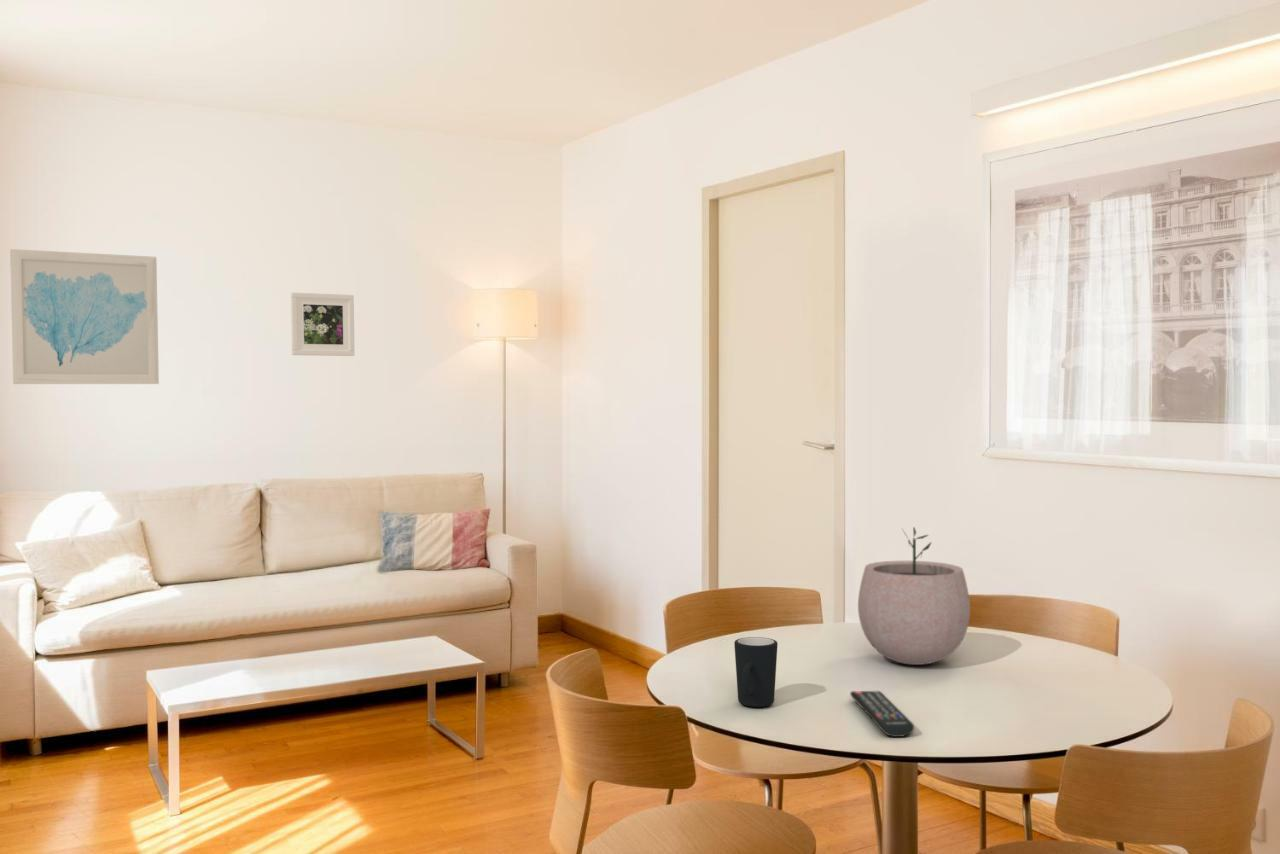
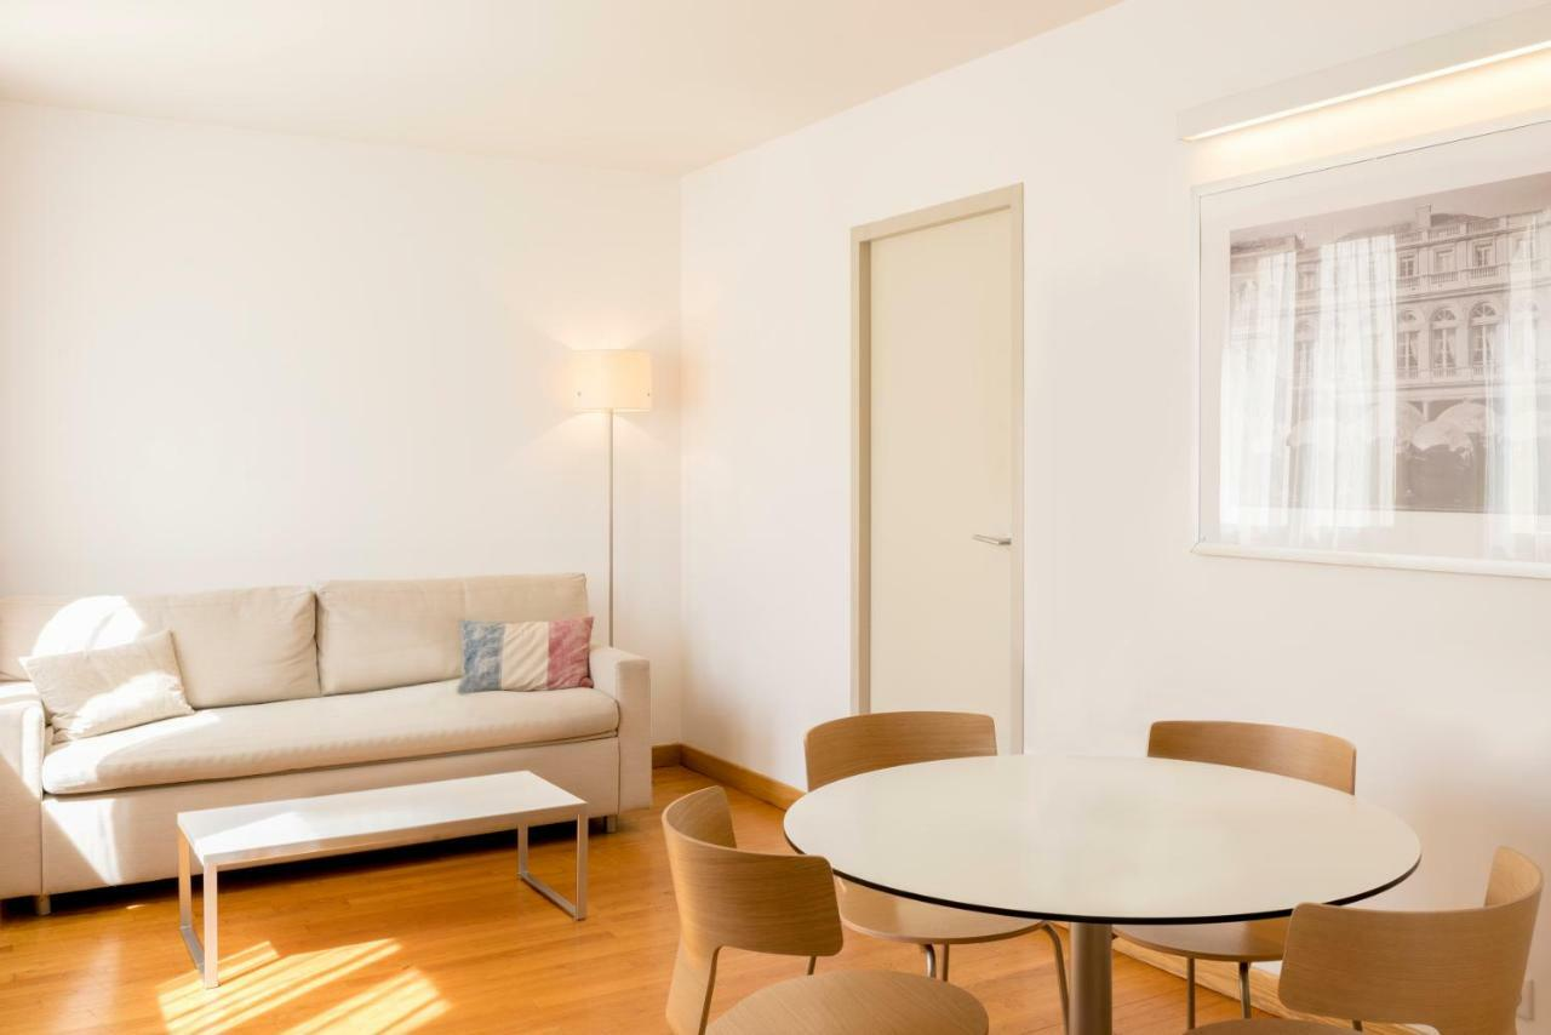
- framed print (323, 324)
- remote control (880, 711)
- wall art (86, 318)
- mug (753, 674)
- plant pot (913, 593)
